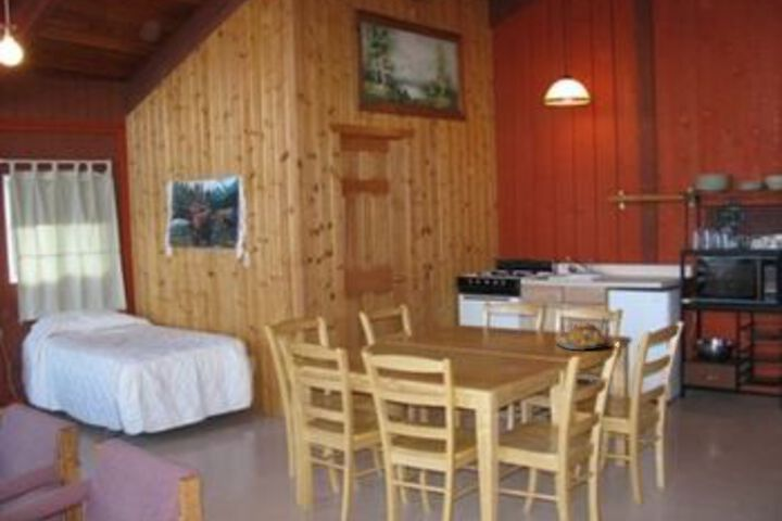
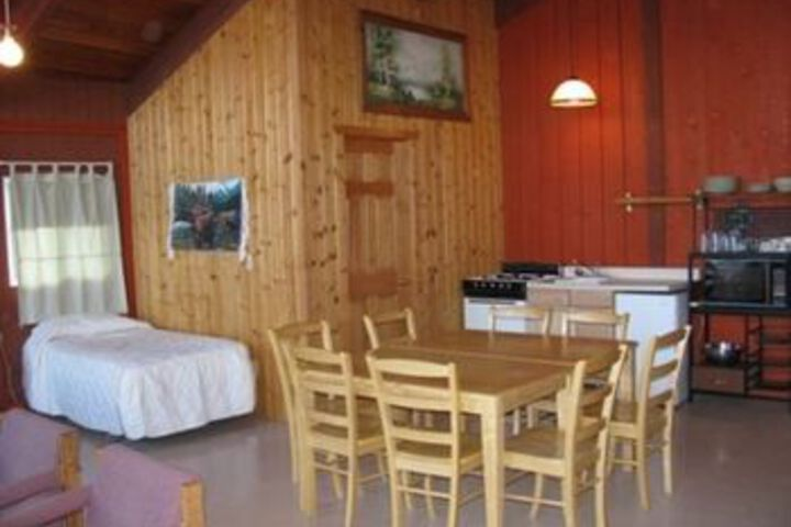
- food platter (584, 331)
